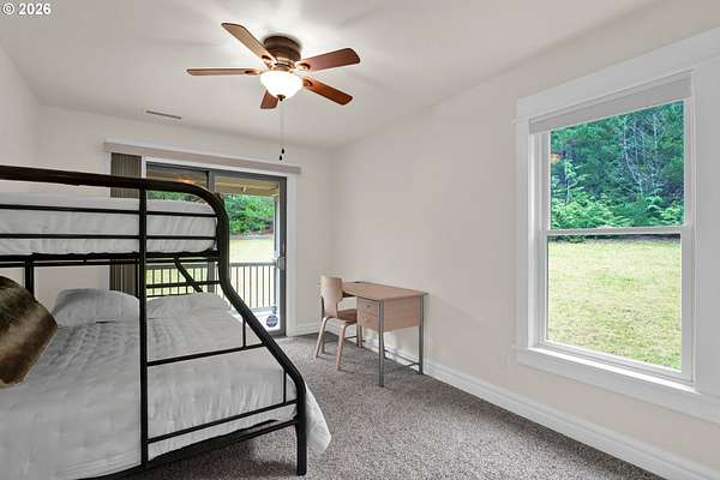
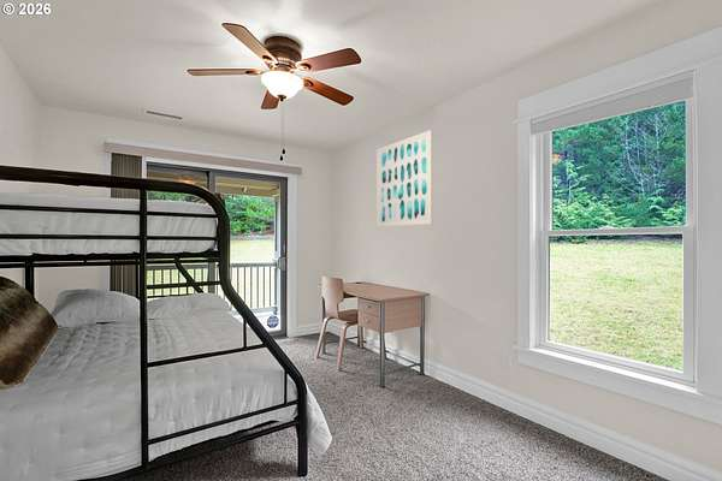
+ wall art (401, 183)
